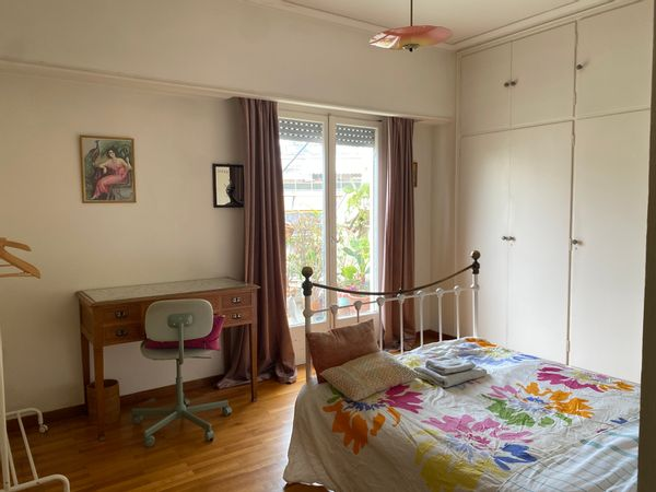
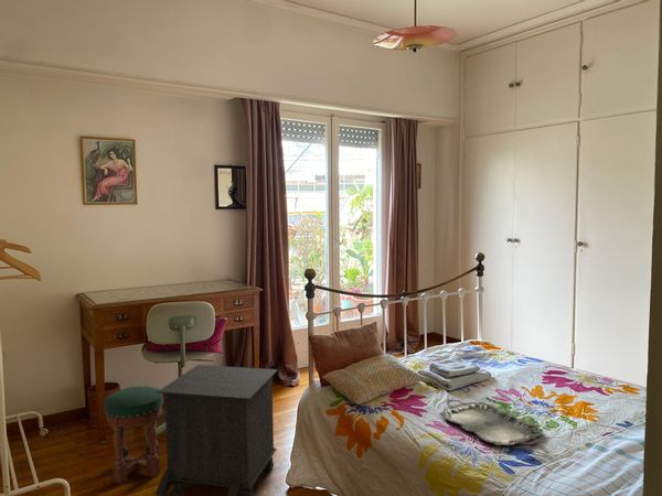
+ stool (135, 424)
+ serving tray (489, 421)
+ nightstand (221, 430)
